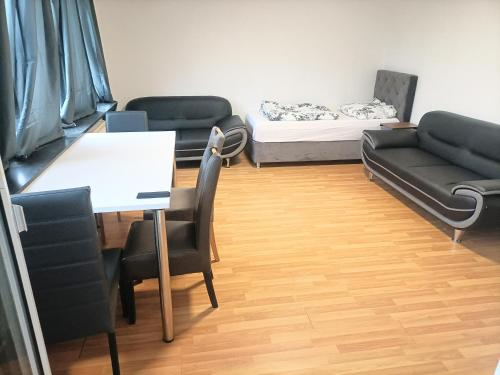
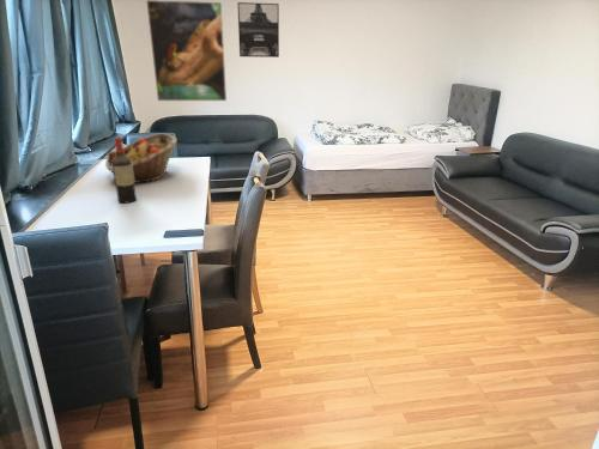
+ fruit basket (141, 157)
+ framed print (188, 53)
+ wall art (259, 30)
+ wine bottle (122, 169)
